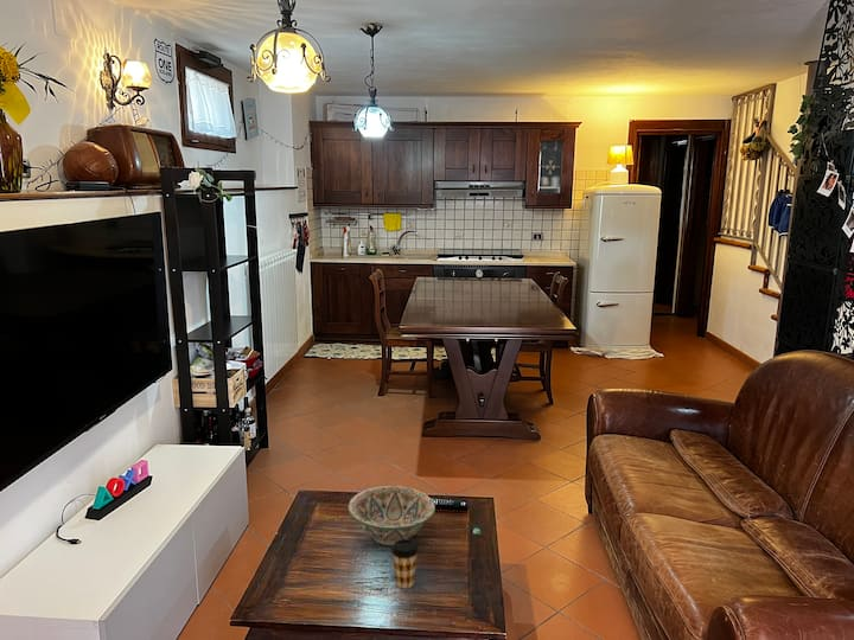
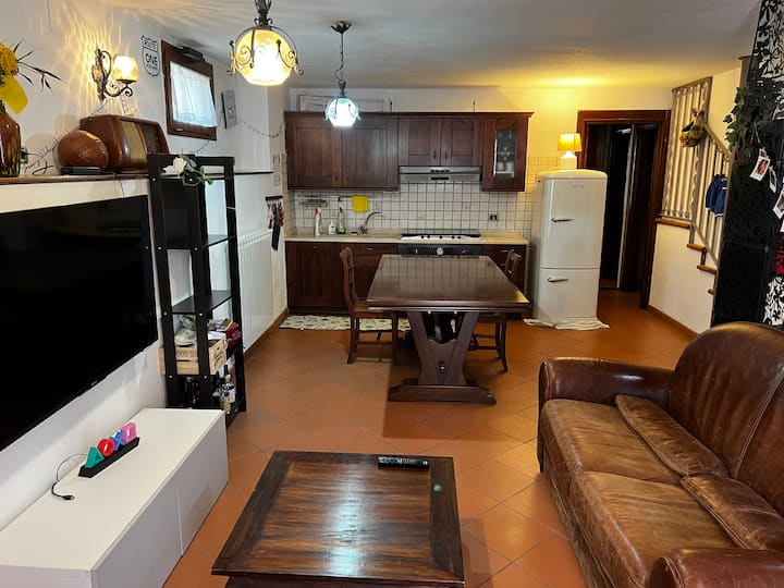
- decorative bowl (391, 519)
- coffee cup (404, 563)
